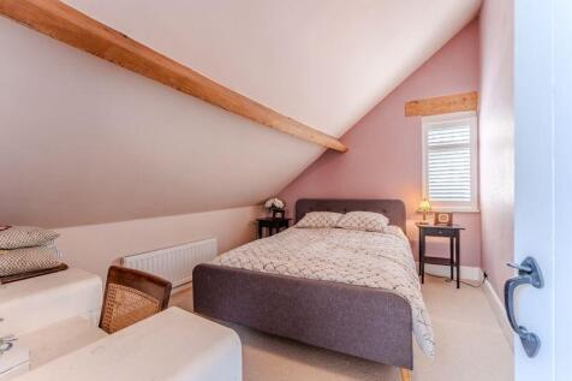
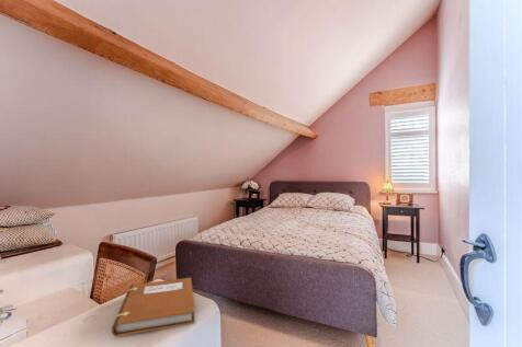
+ notebook (158, 301)
